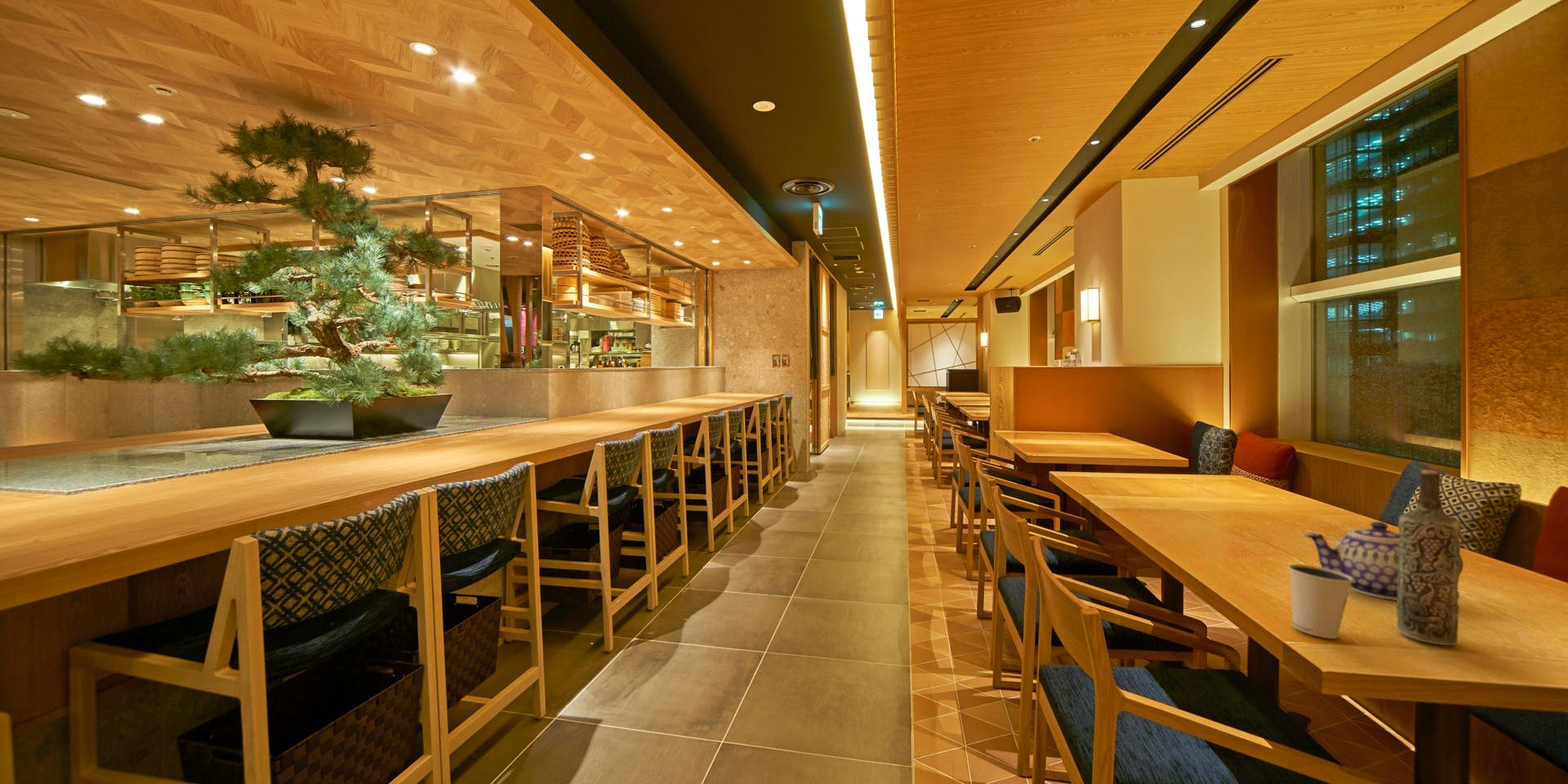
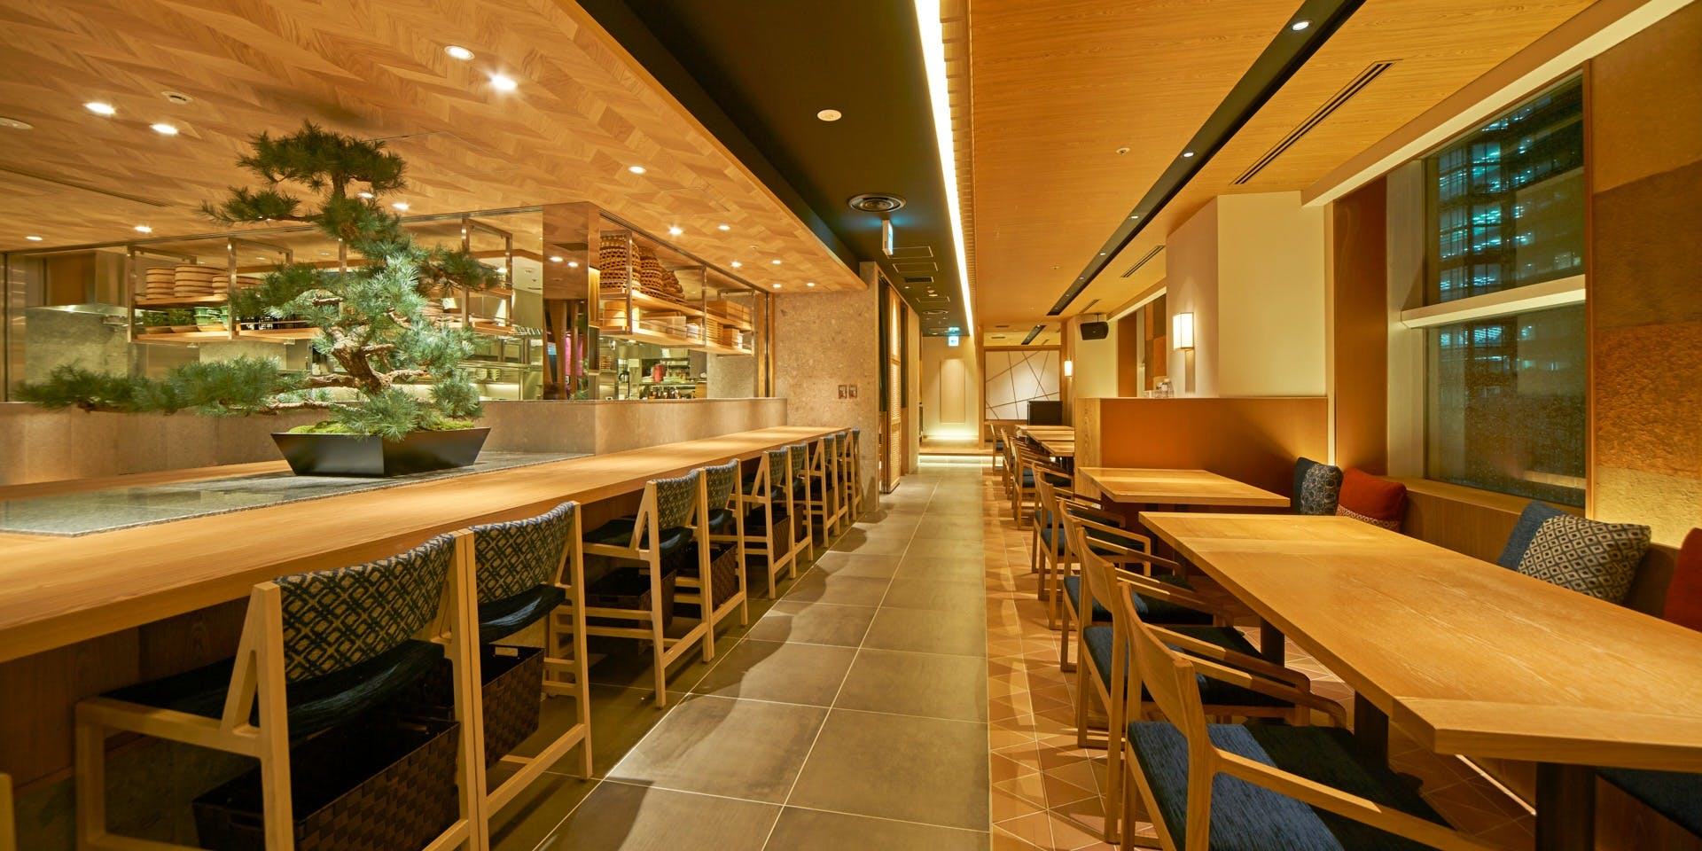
- teapot (1379, 556)
- dixie cup (1319, 601)
- bottle (1428, 555)
